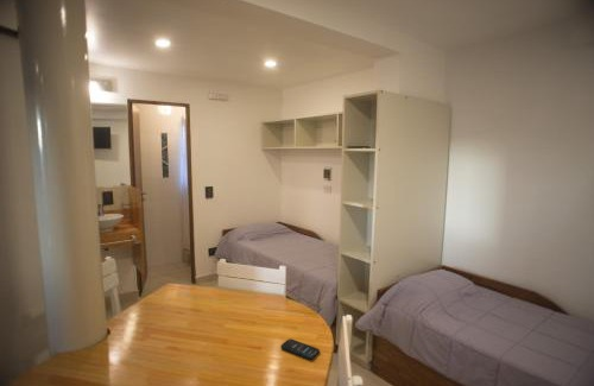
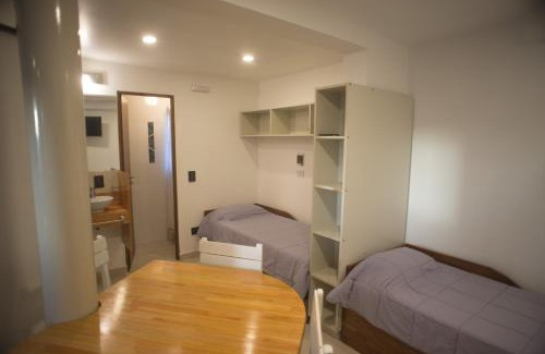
- smartphone (299, 348)
